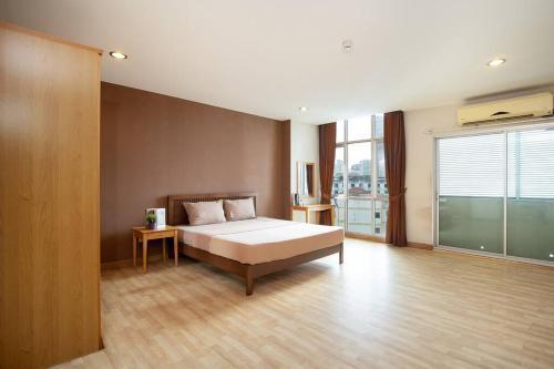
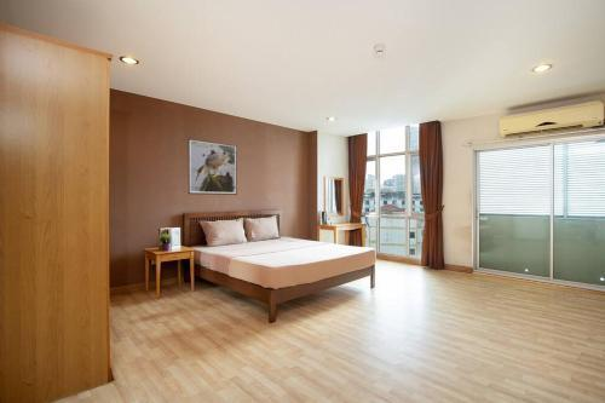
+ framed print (213, 168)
